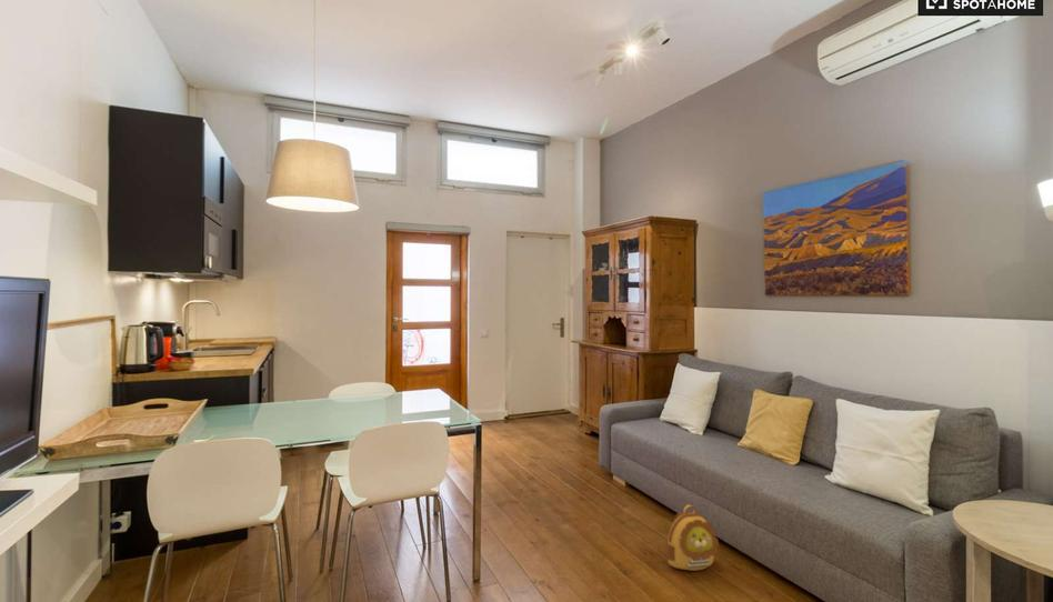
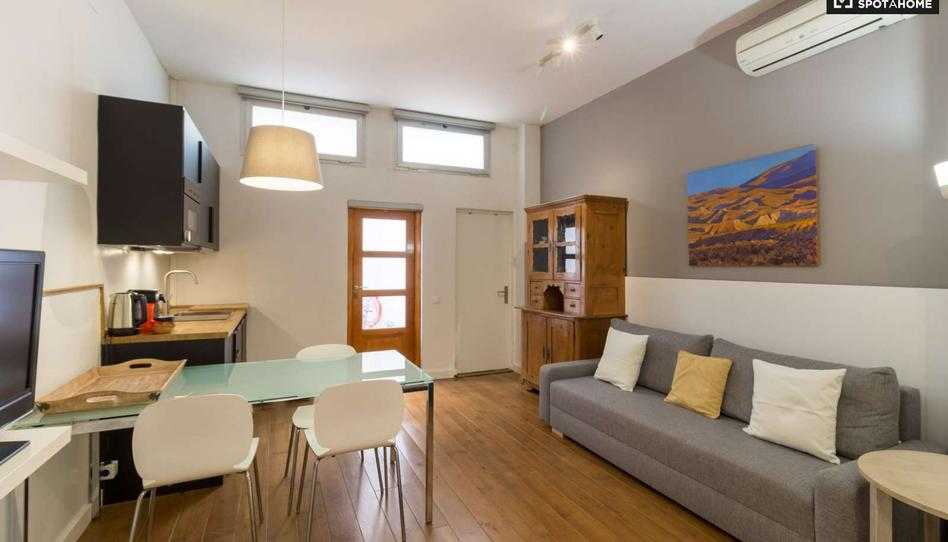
- backpack (690, 534)
